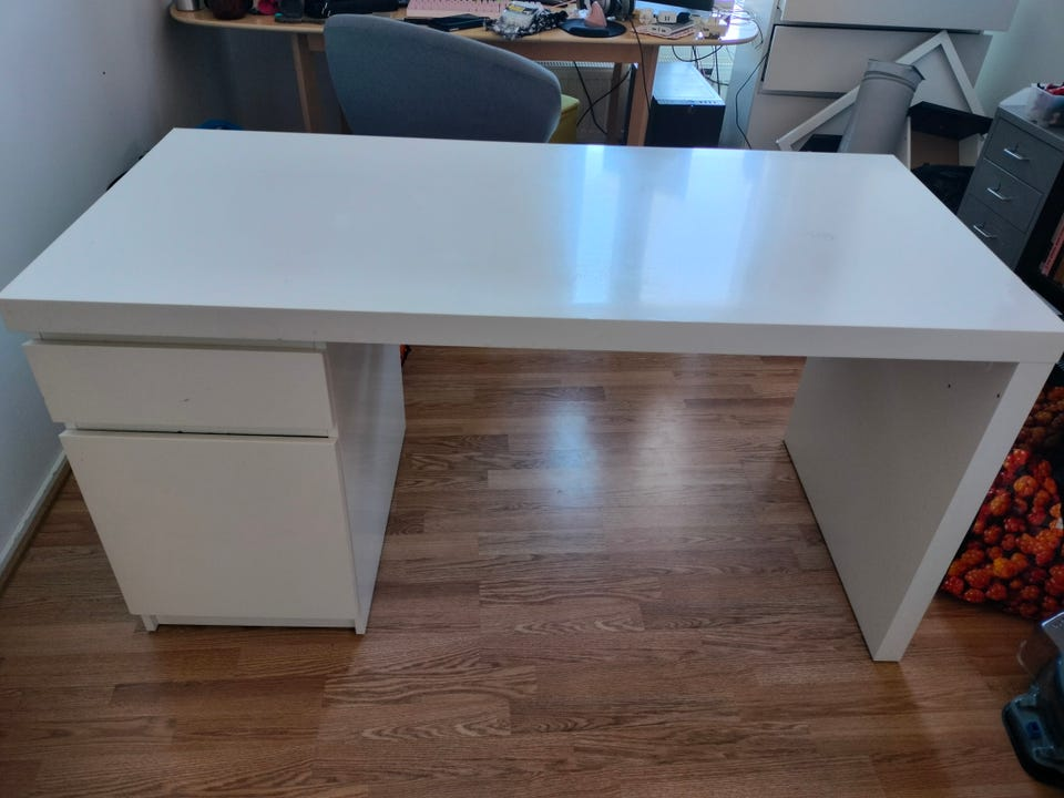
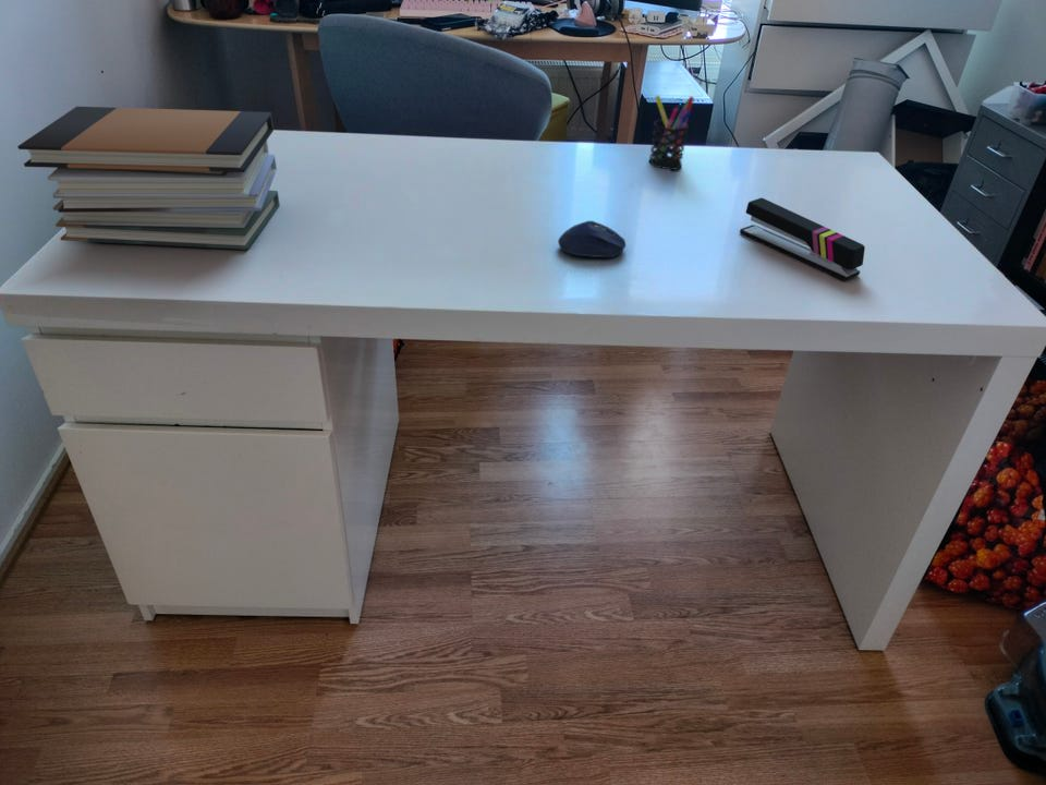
+ pen holder (673, 129)
+ computer mouse (592, 237)
+ book stack (168, 177)
+ stapler (801, 237)
